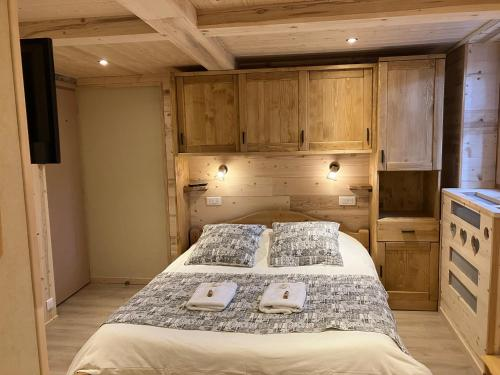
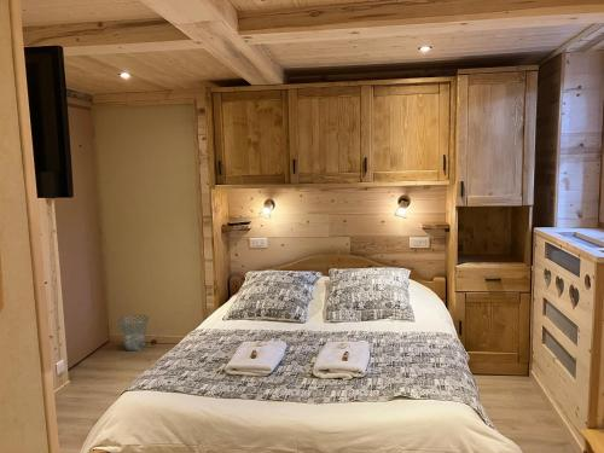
+ waste basket (133, 332)
